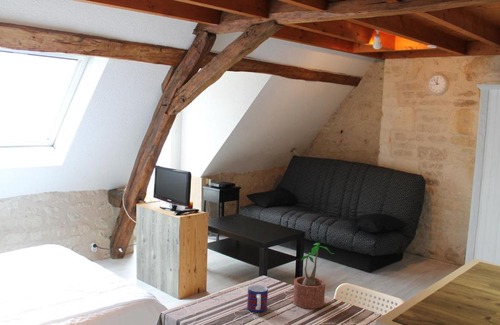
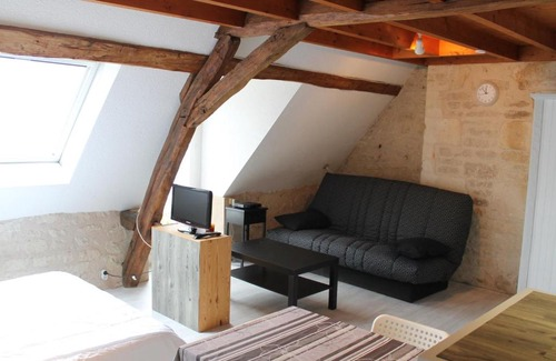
- potted plant (314, 273)
- mug (257, 300)
